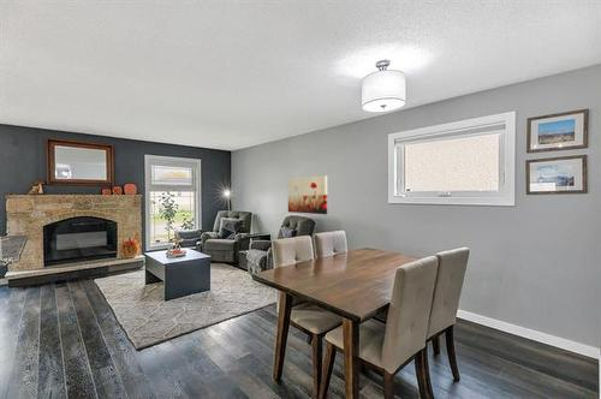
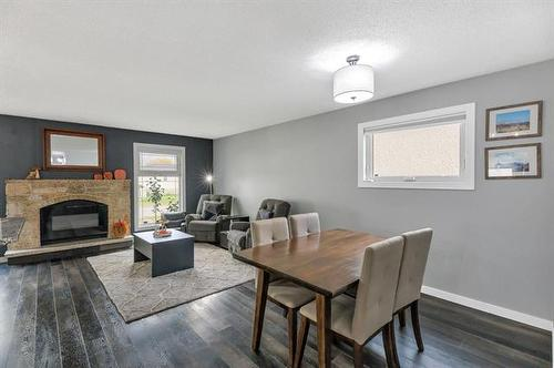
- wall art (305, 195)
